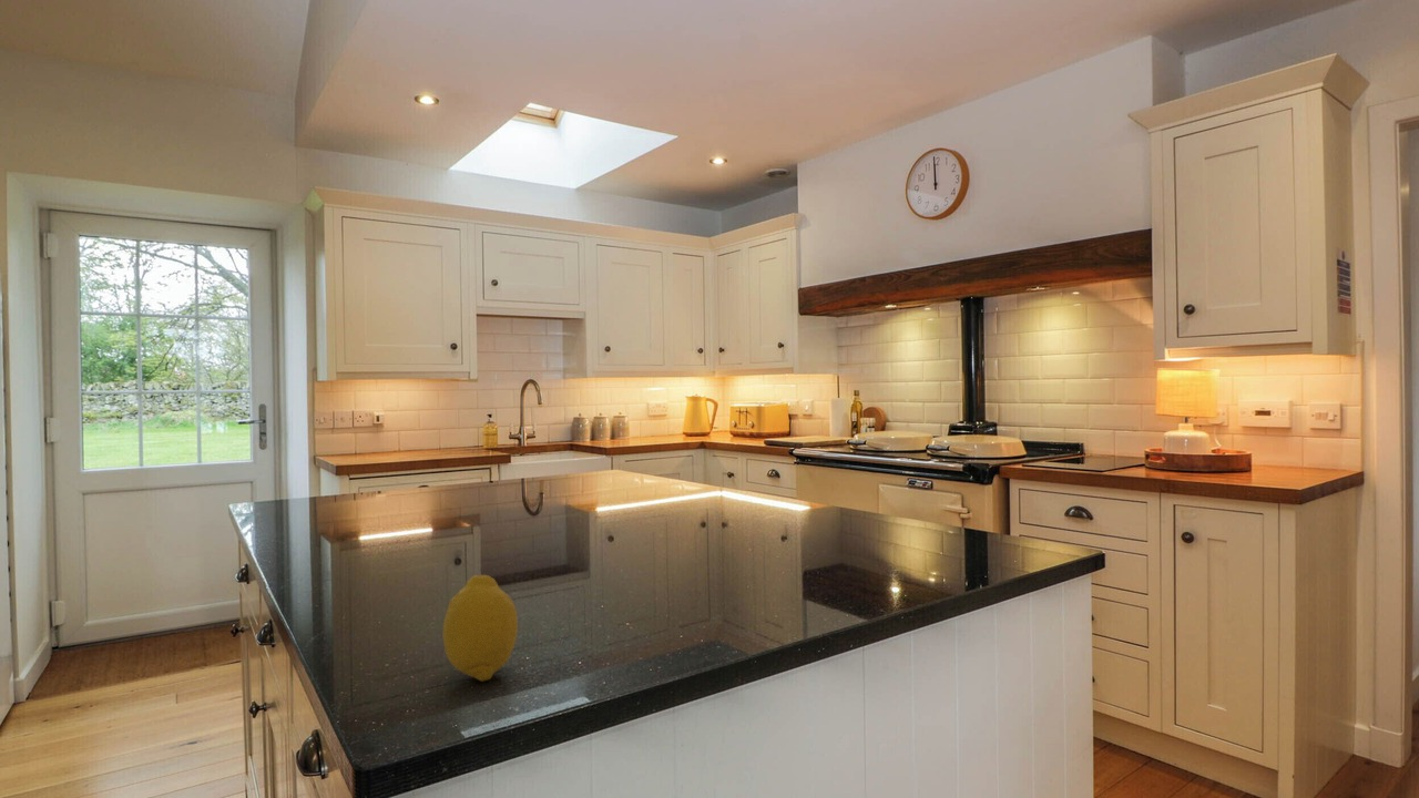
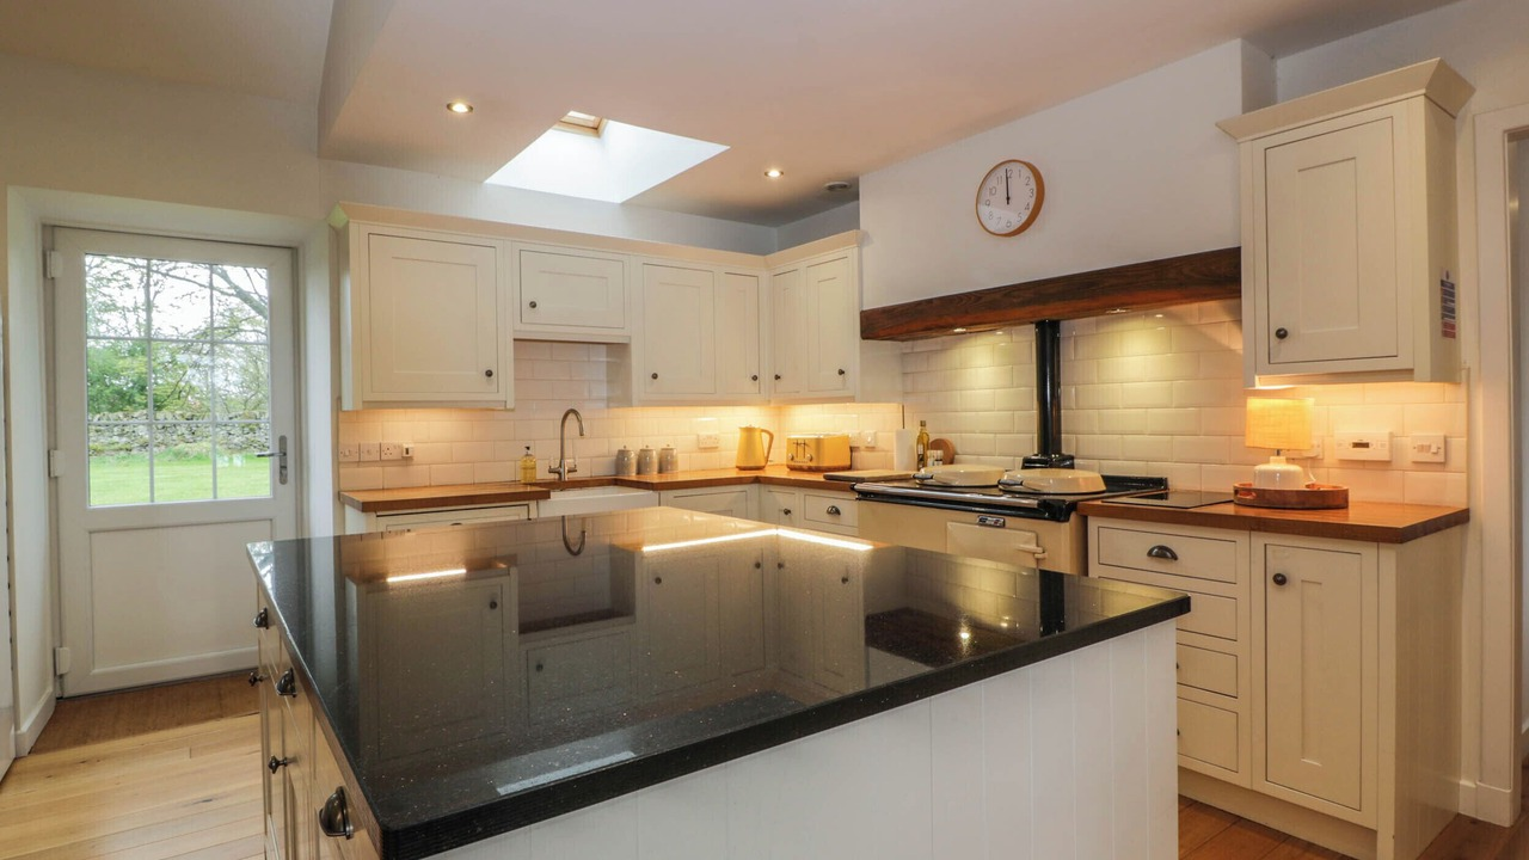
- fruit (480, 625)
